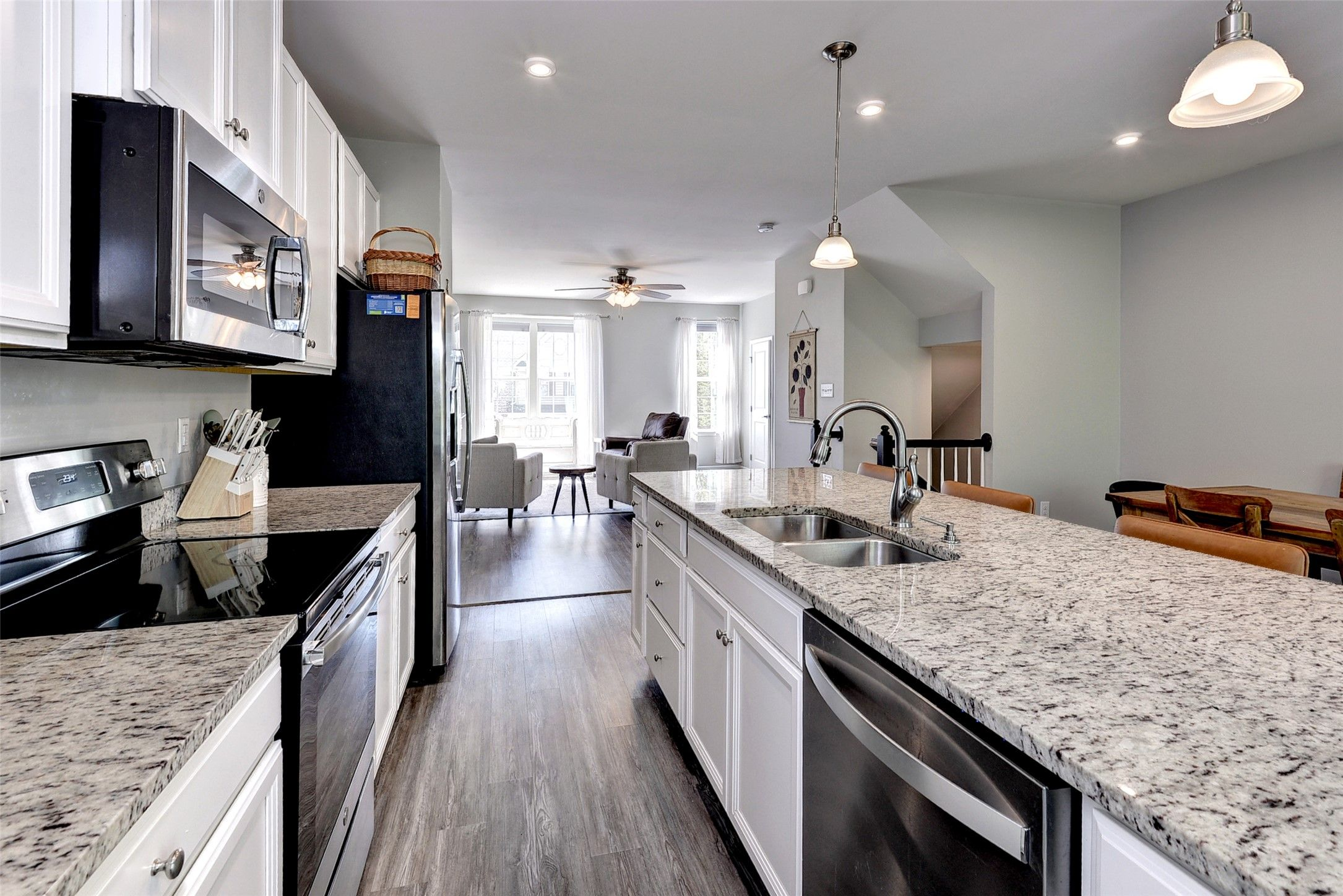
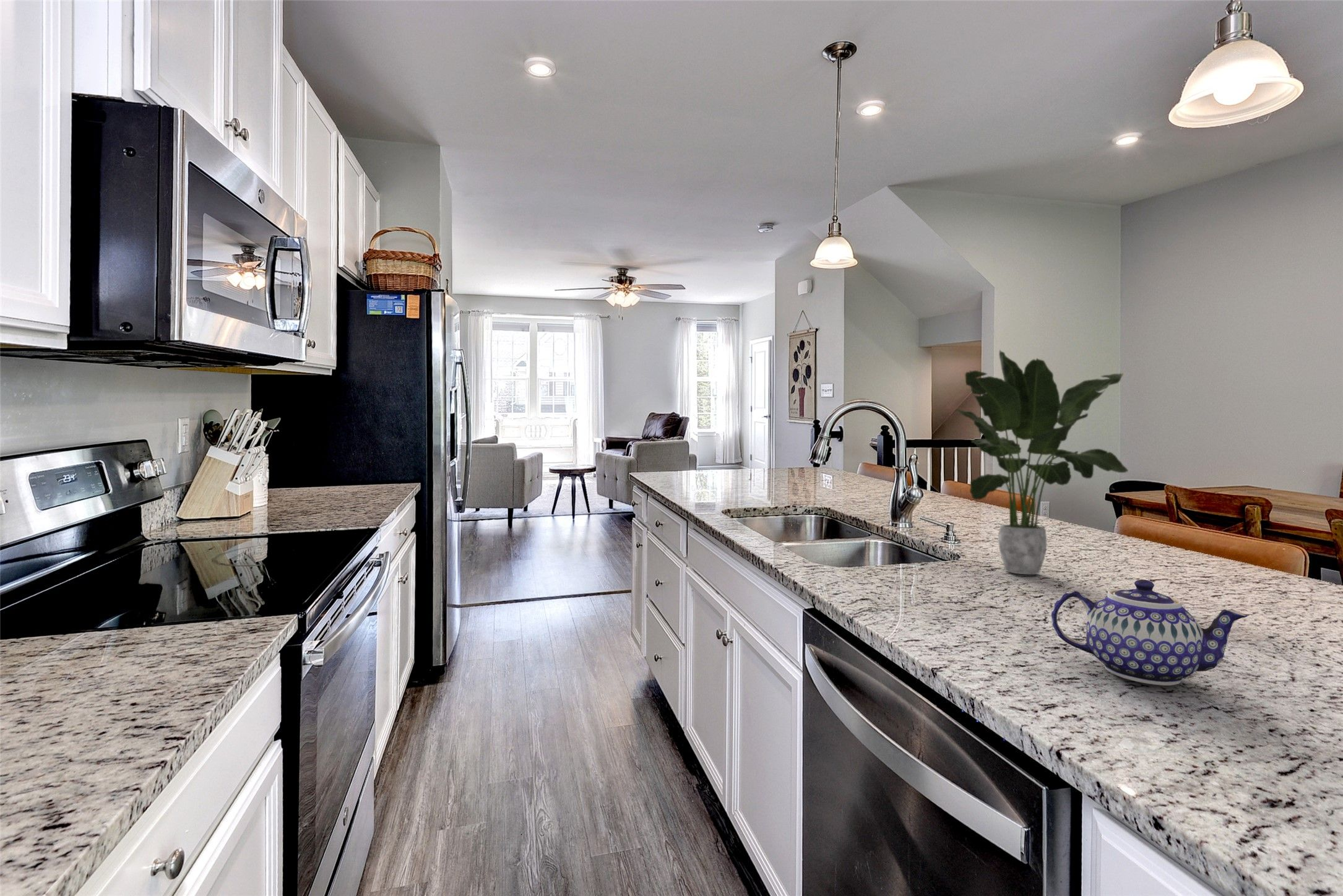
+ teapot (1143, 627)
+ potted plant (1037, 460)
